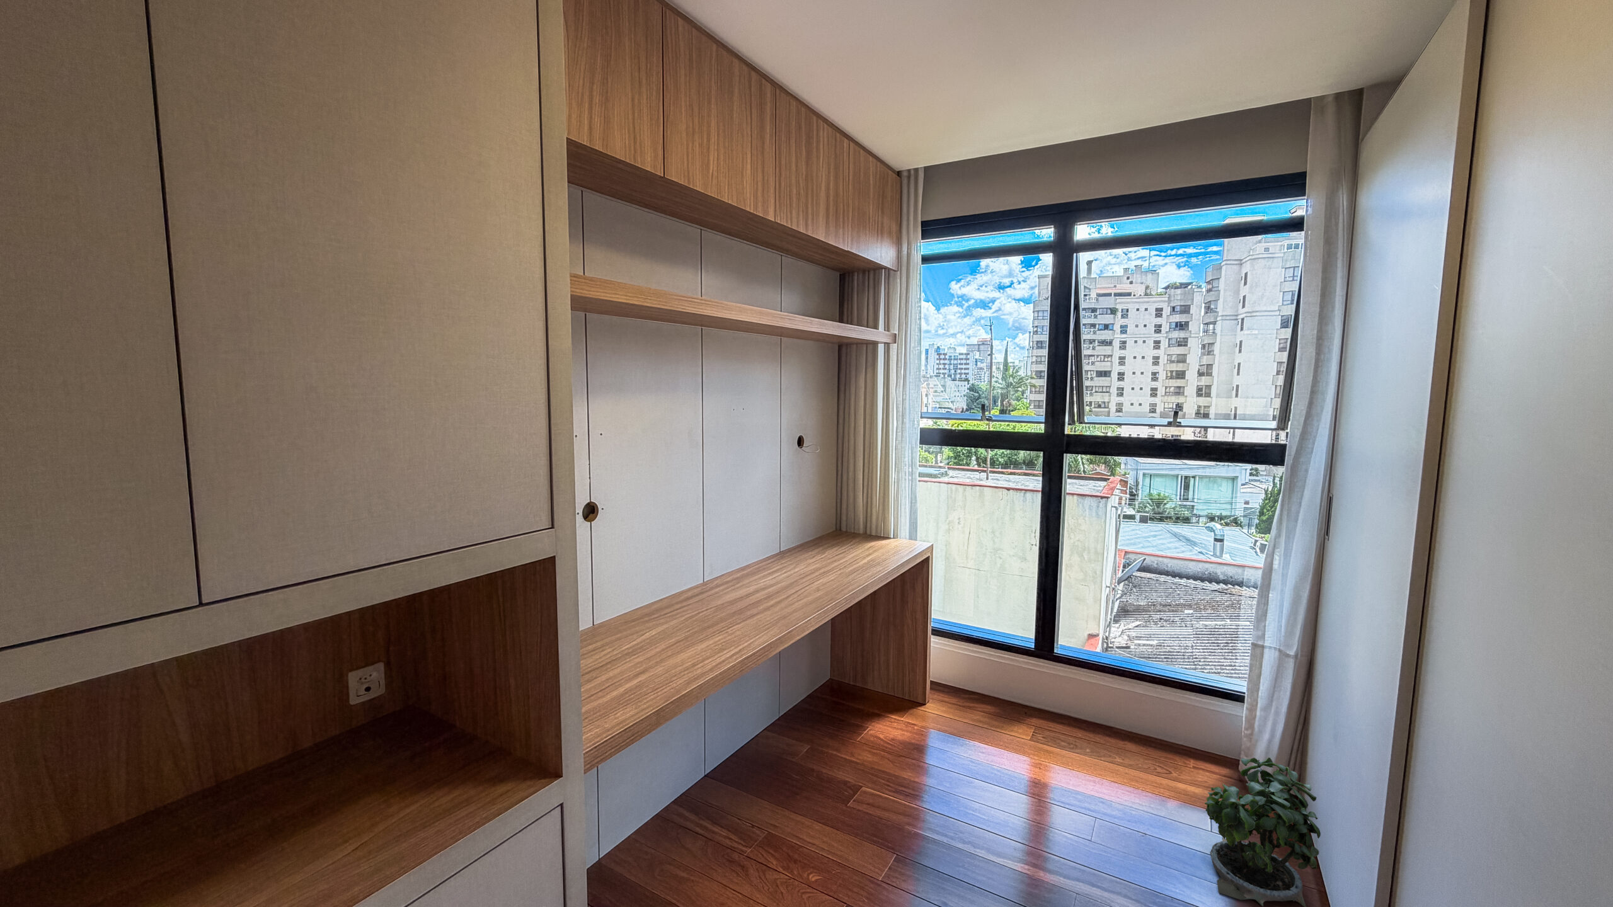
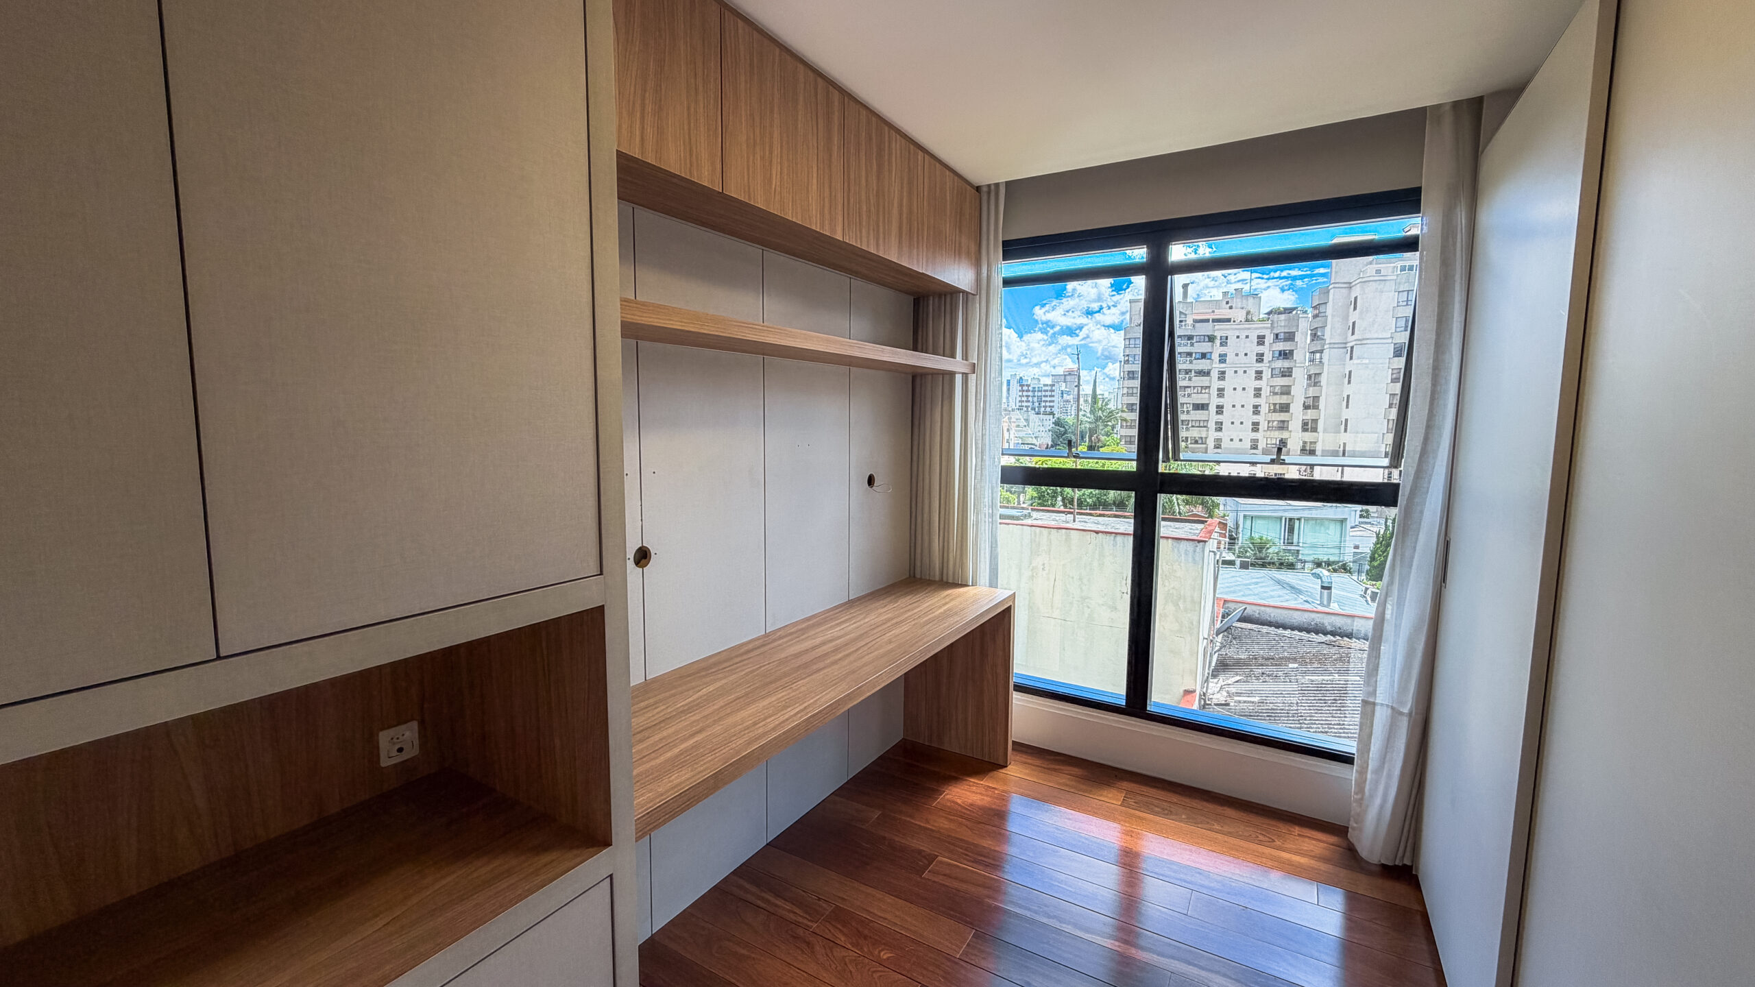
- potted plant (1260, 818)
